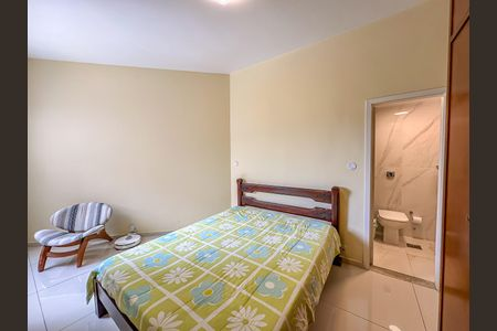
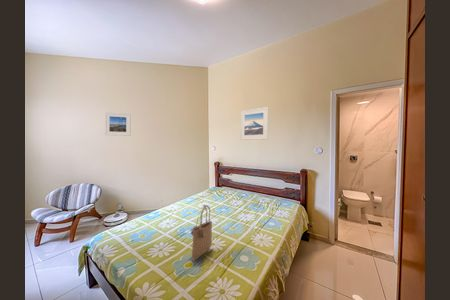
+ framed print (118, 124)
+ tote bag (202, 229)
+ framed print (253, 124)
